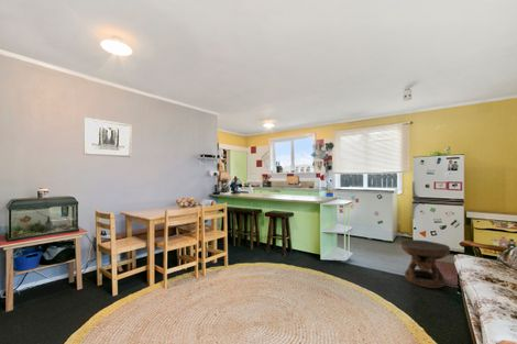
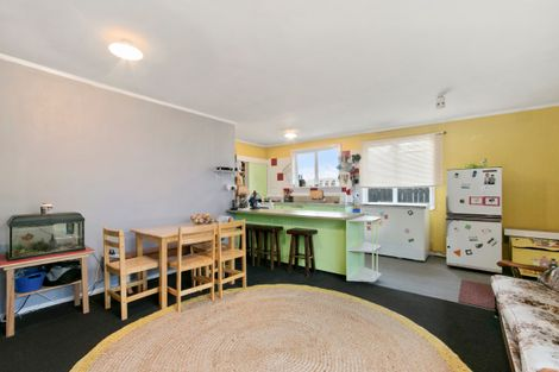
- wall art (109, 138)
- side table (424, 262)
